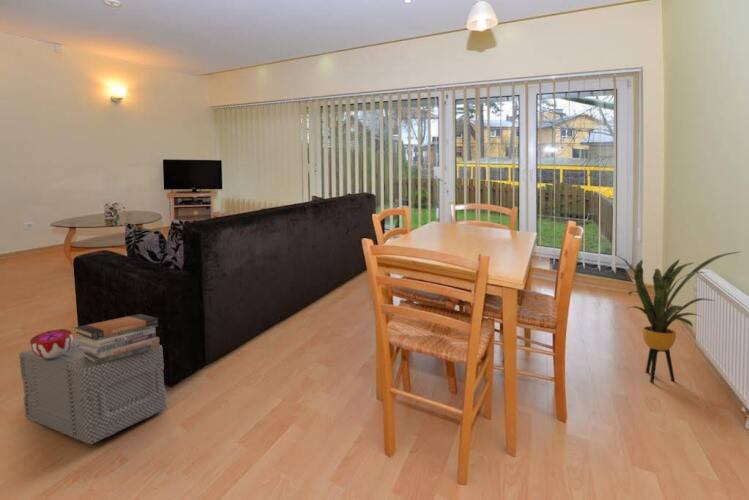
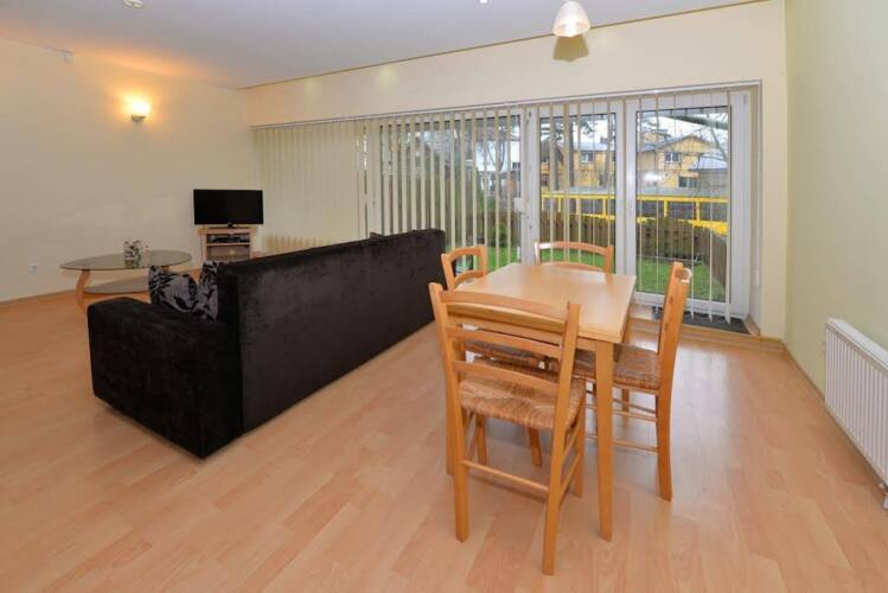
- book stack (119, 337)
- ottoman (95, 380)
- decorative bowl (53, 344)
- house plant (667, 317)
